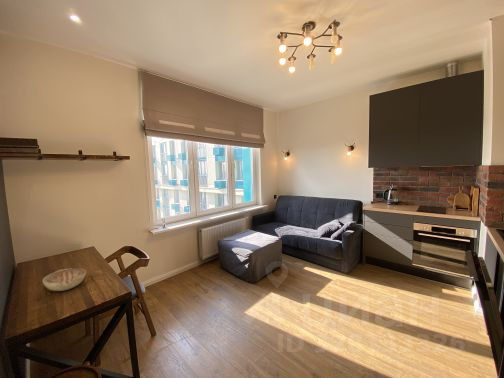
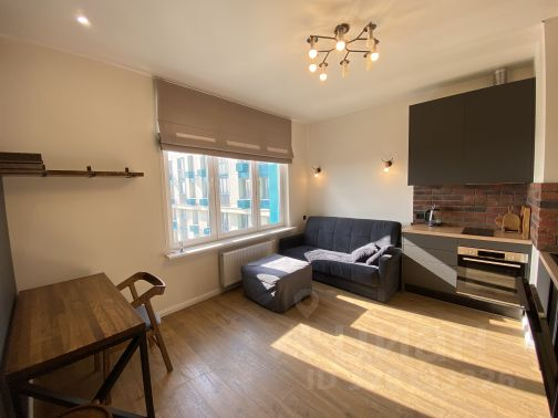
- decorative bowl (65, 281)
